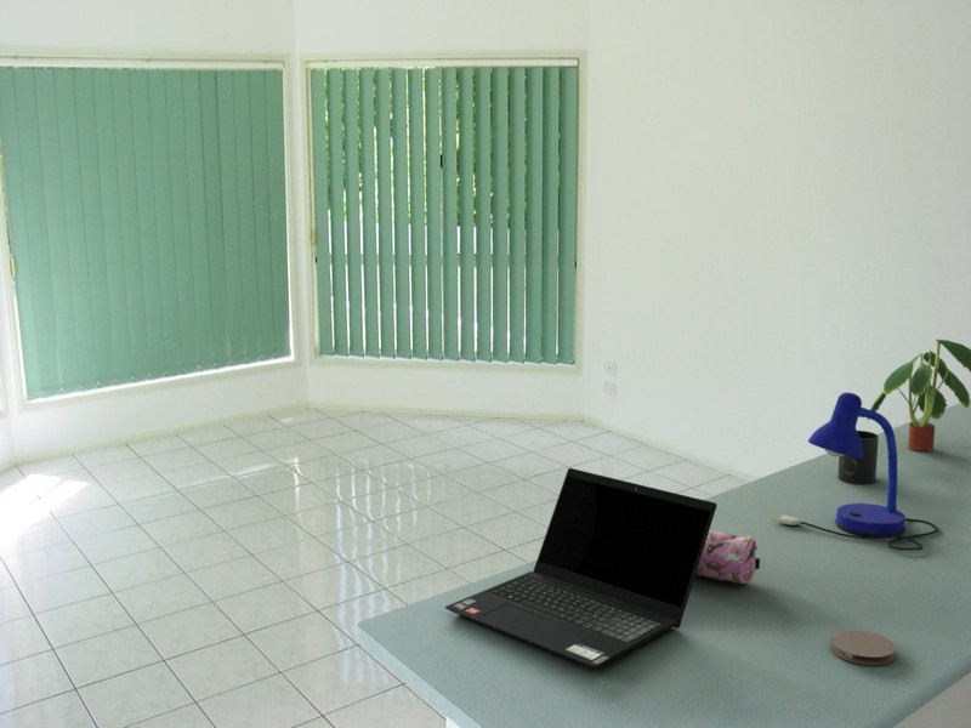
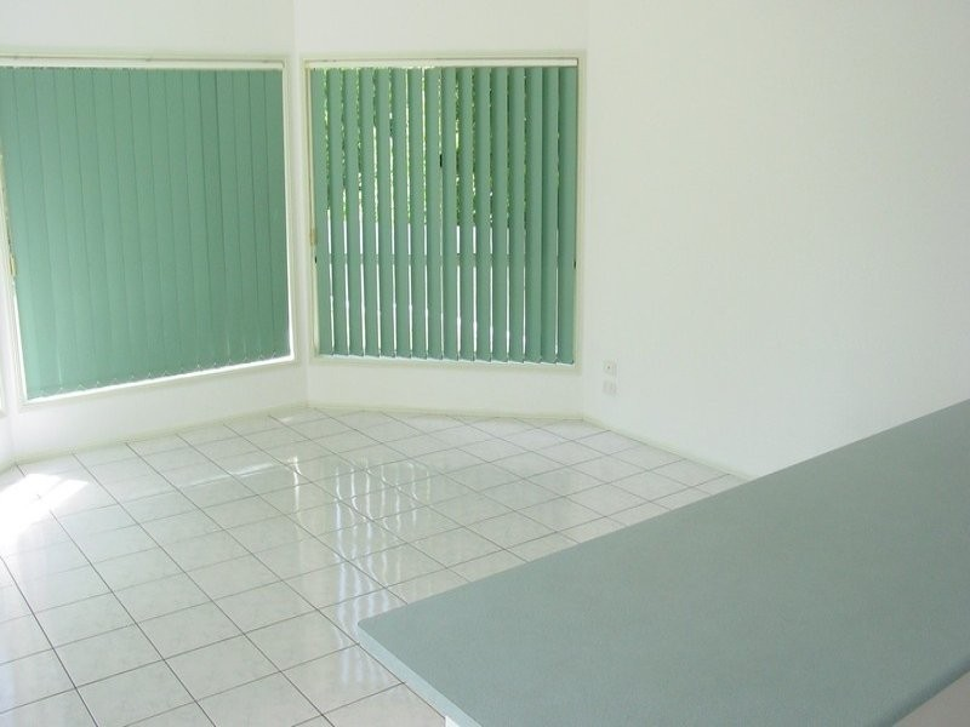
- desk lamp (862, 457)
- mug (863, 455)
- pencil case (703, 550)
- laptop computer (580, 558)
- coaster (862, 647)
- plant (930, 391)
